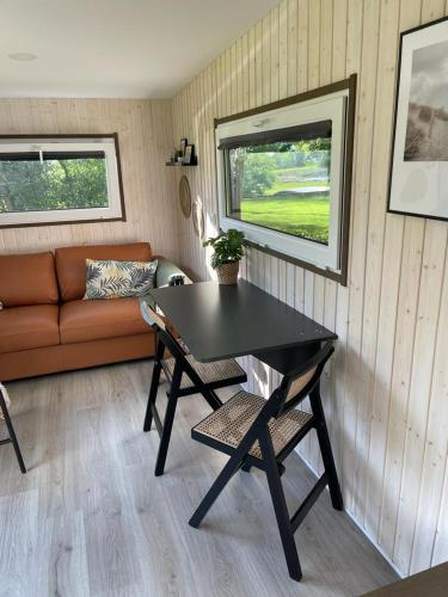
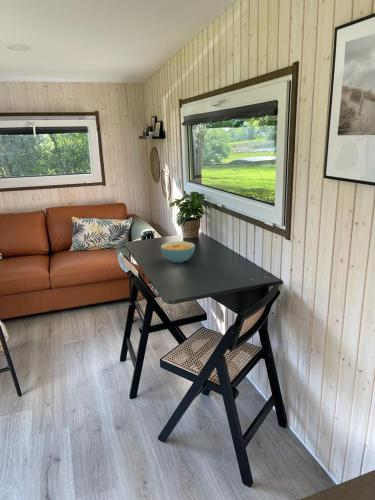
+ cereal bowl (178, 253)
